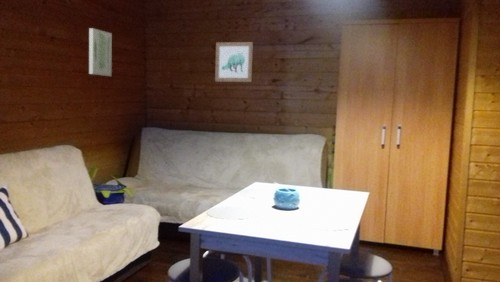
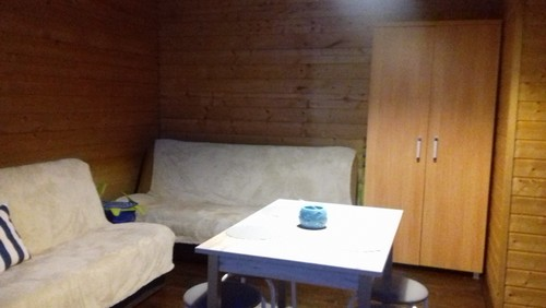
- wall art (100, 53)
- wall art (233, 62)
